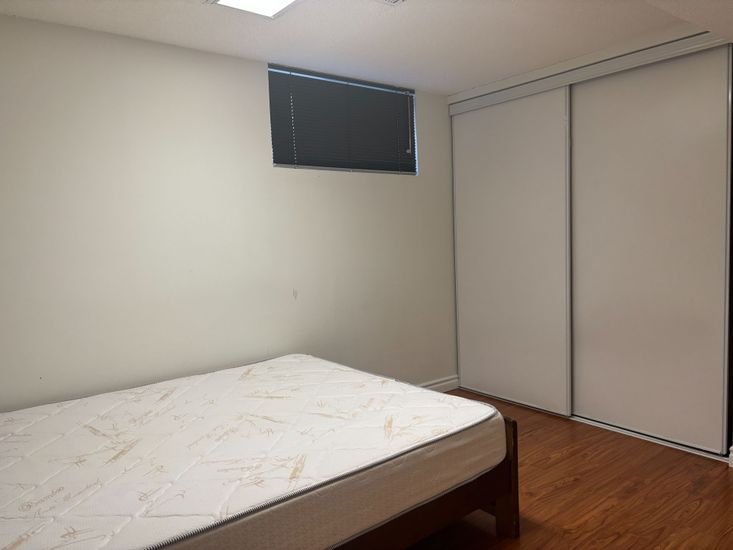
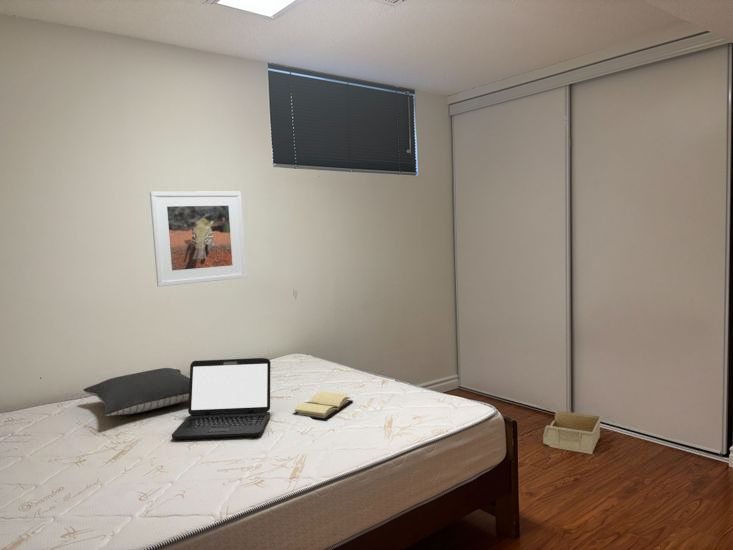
+ book (322, 404)
+ laptop (223, 396)
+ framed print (200, 237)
+ storage bin (572, 430)
+ pillow (147, 389)
